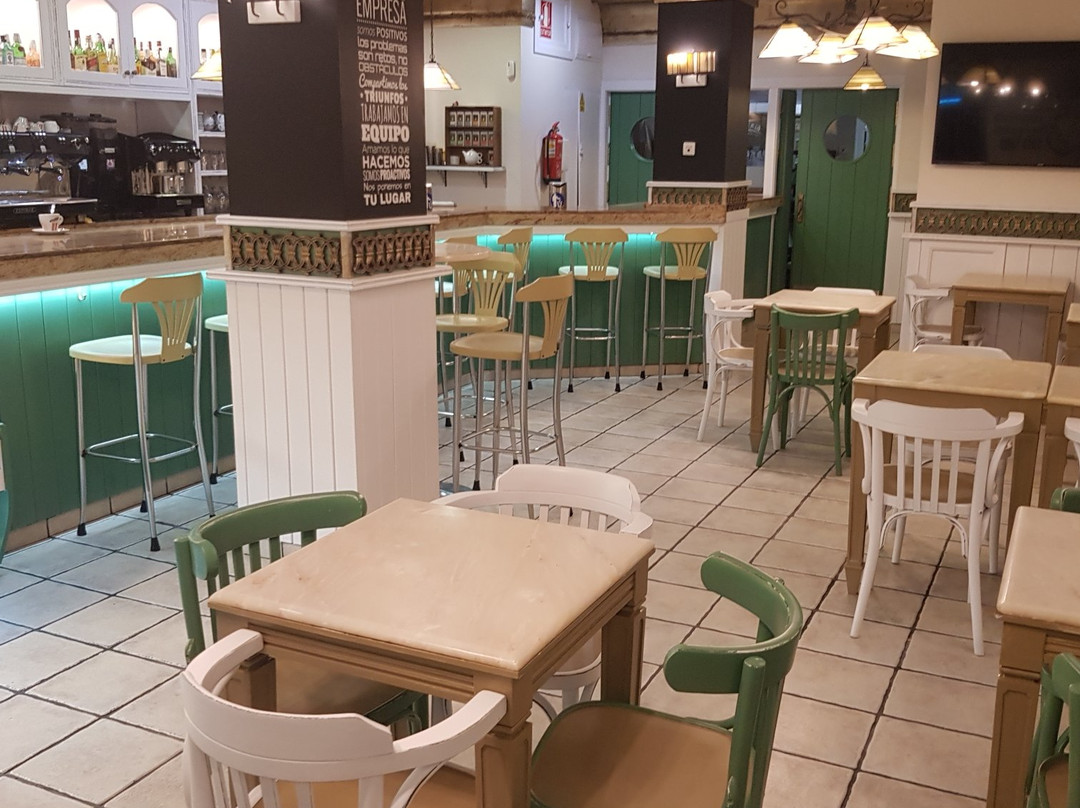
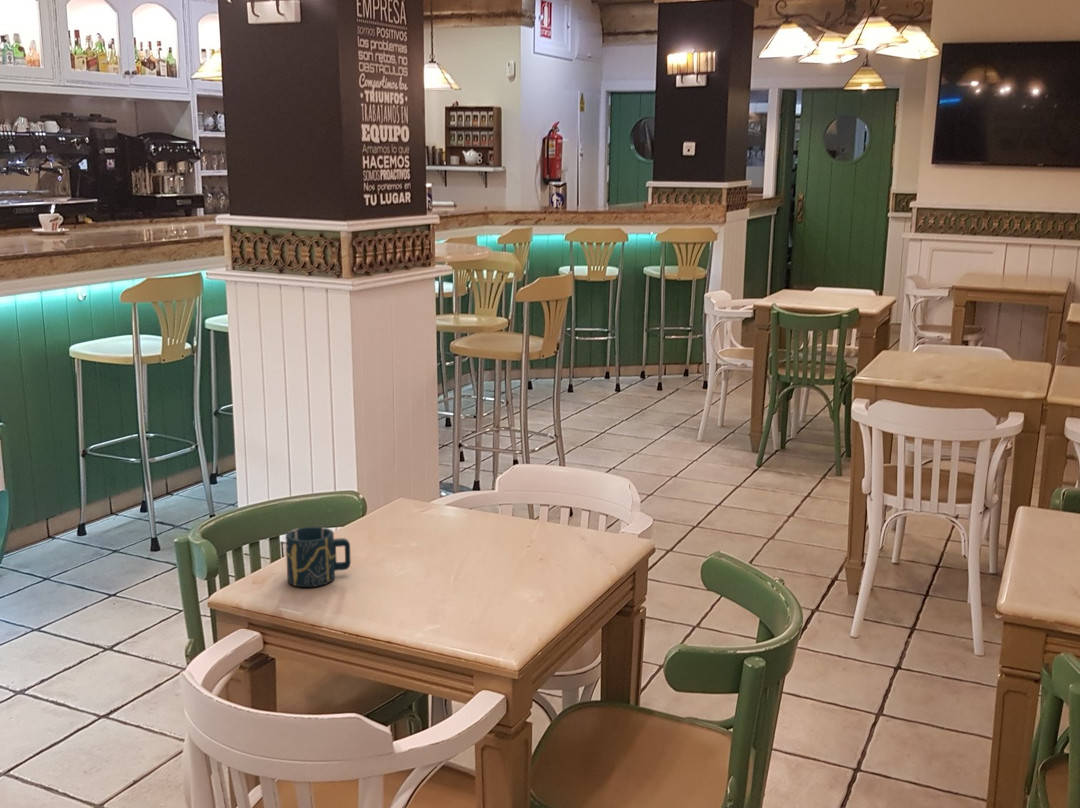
+ cup (318, 555)
